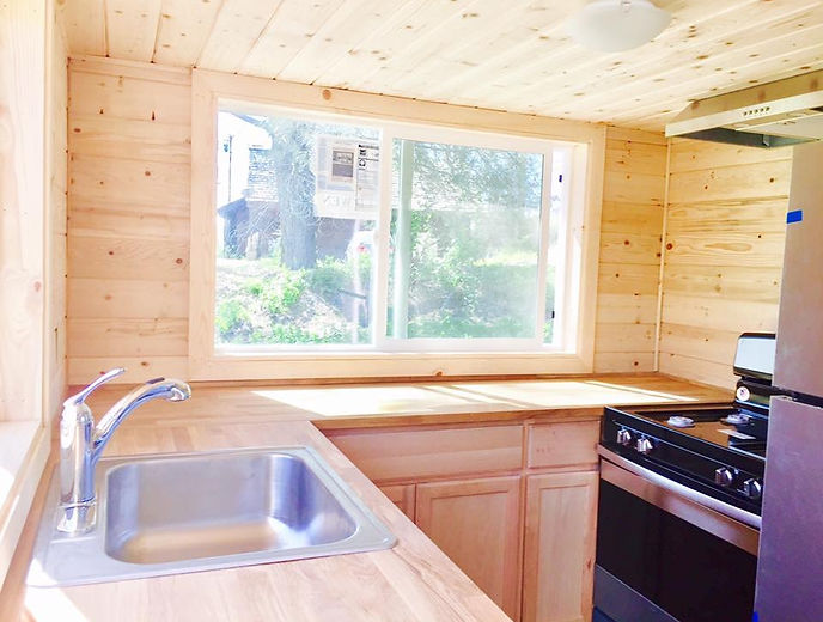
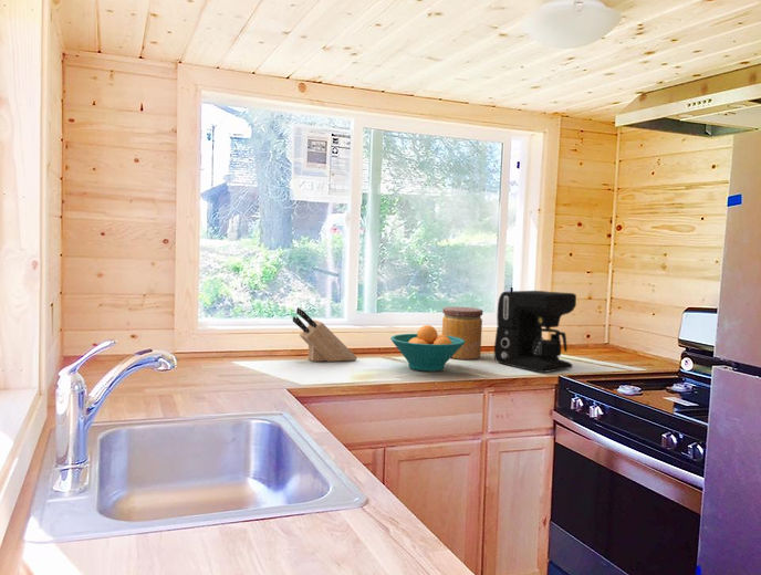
+ knife block (324, 333)
+ jar (461, 332)
+ fruit bowl (427, 346)
+ coffee maker (536, 328)
